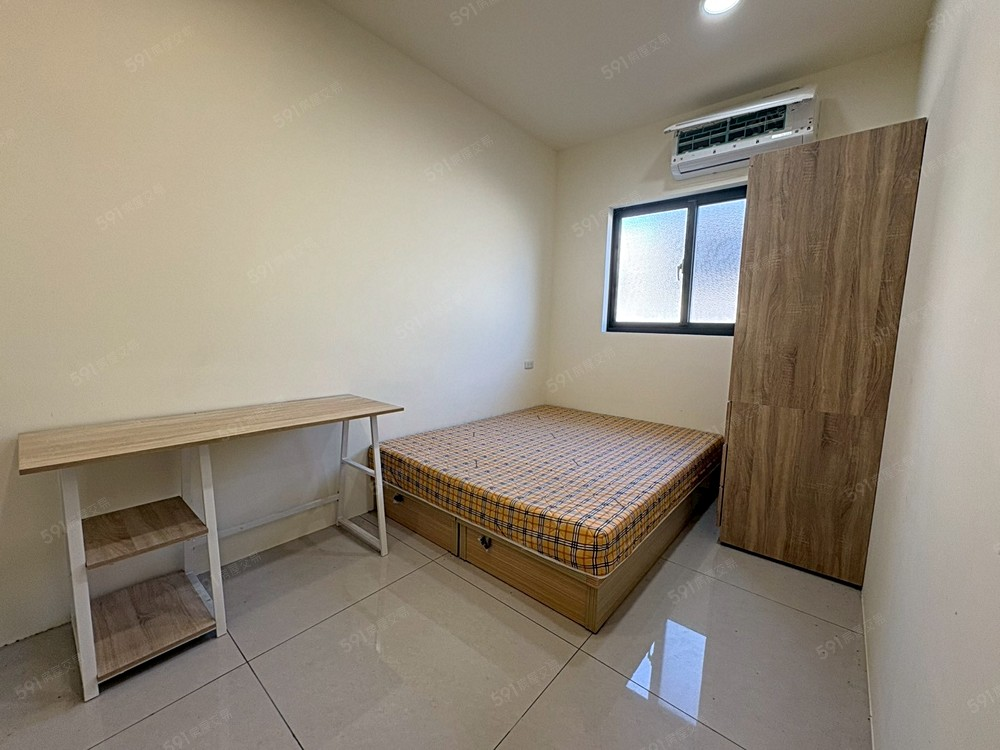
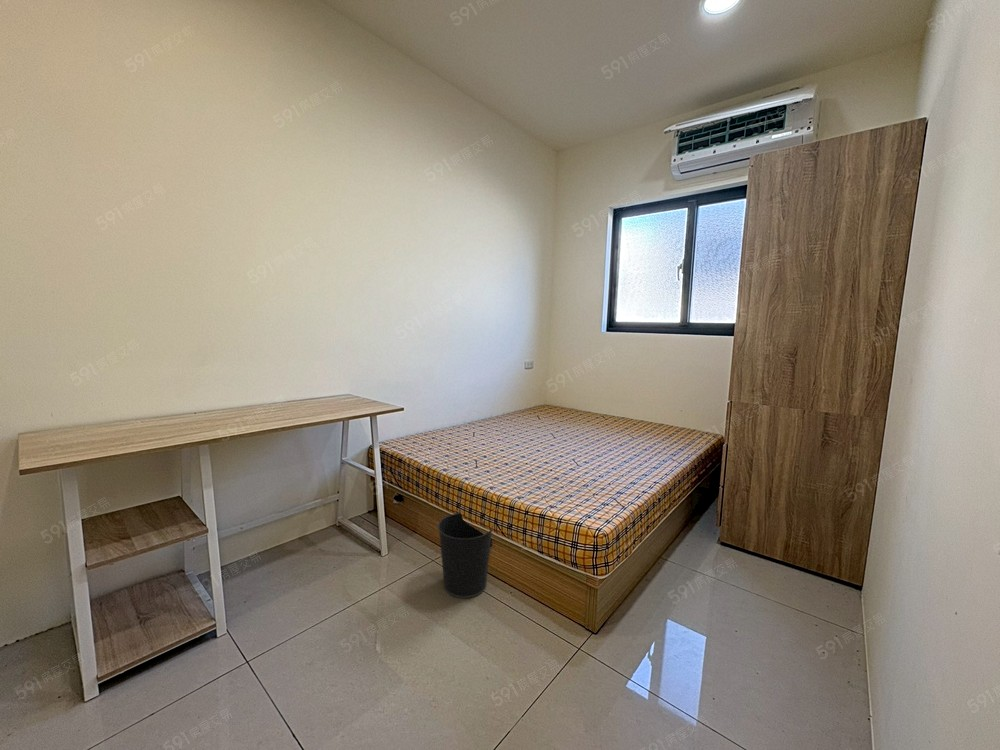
+ wastebasket (465, 554)
